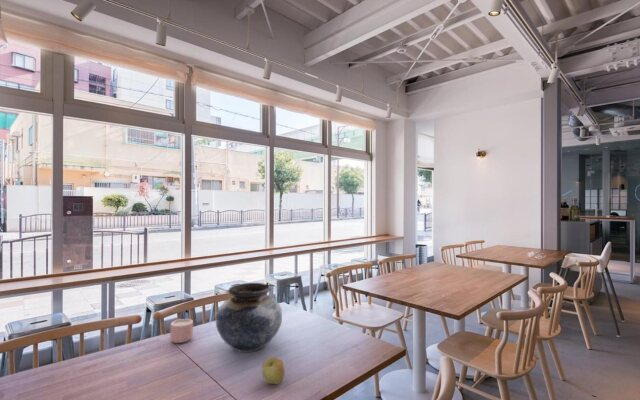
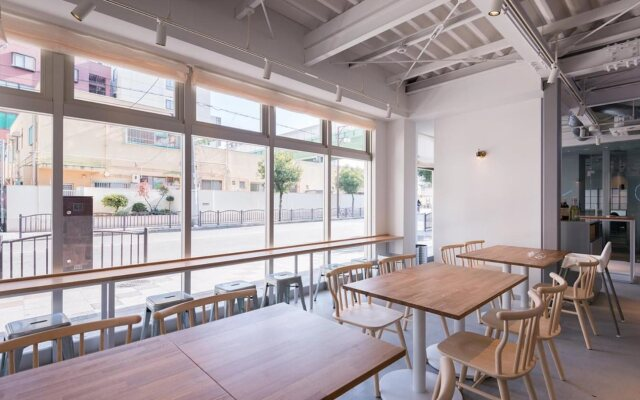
- vase (249, 316)
- mug (182, 329)
- apple (273, 370)
